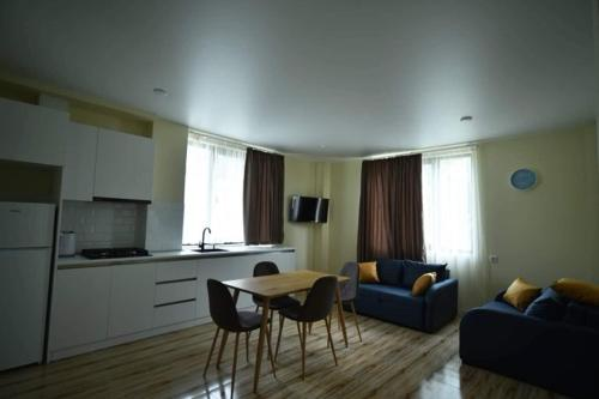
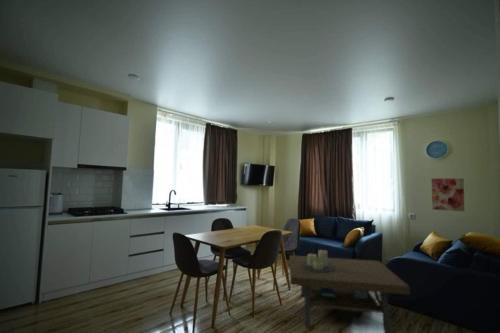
+ wall art (447, 194)
+ coffee table (339, 281)
